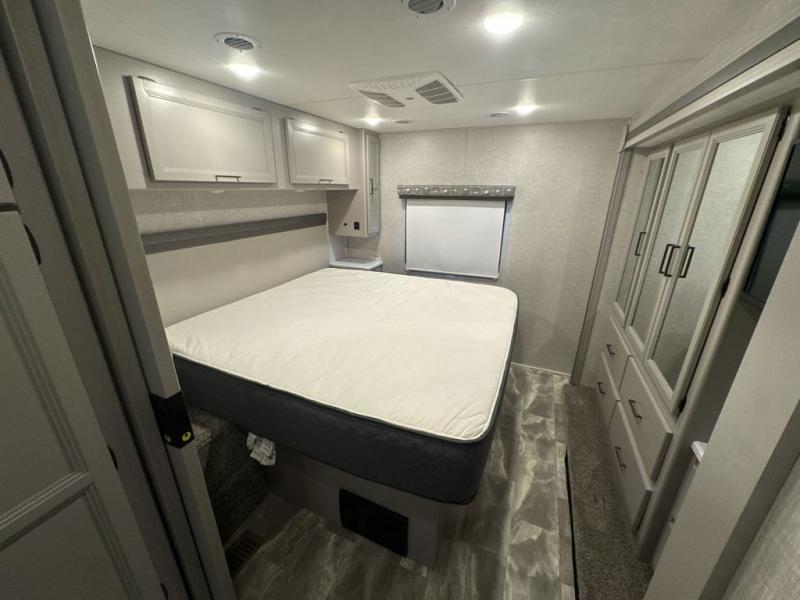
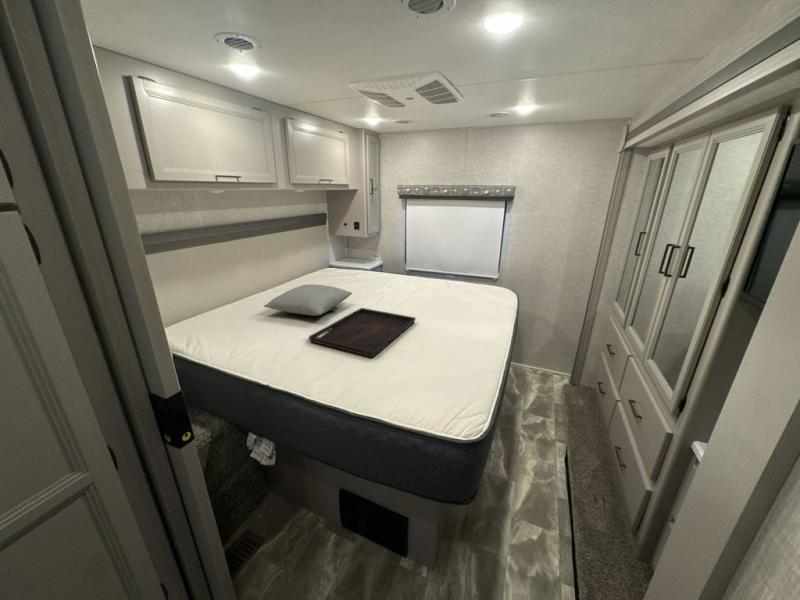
+ pillow (310, 299)
+ serving tray (366, 328)
